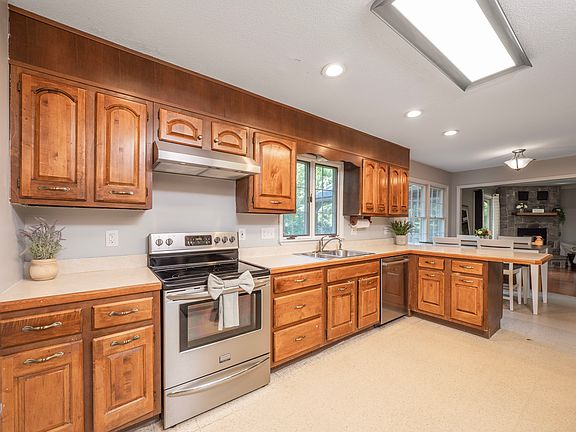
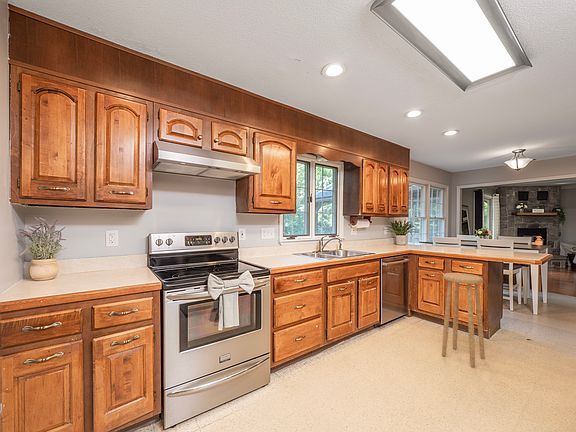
+ stool (457, 316)
